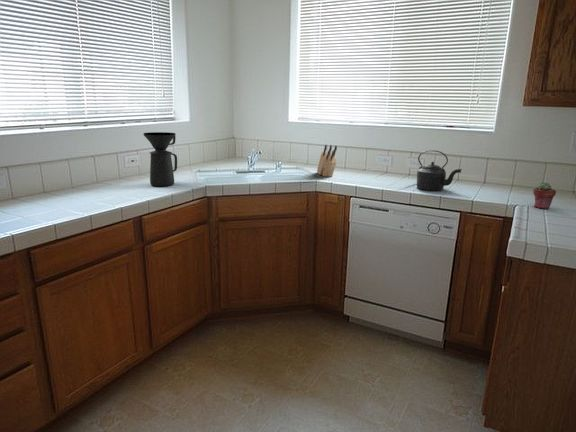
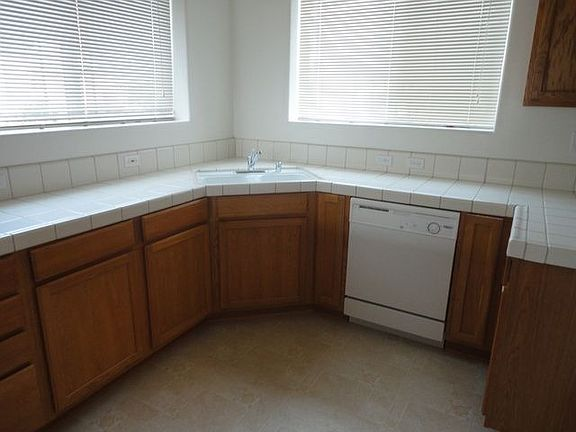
- kettle (438, 170)
- knife block (327, 159)
- potted succulent (543, 194)
- coffee maker (161, 159)
